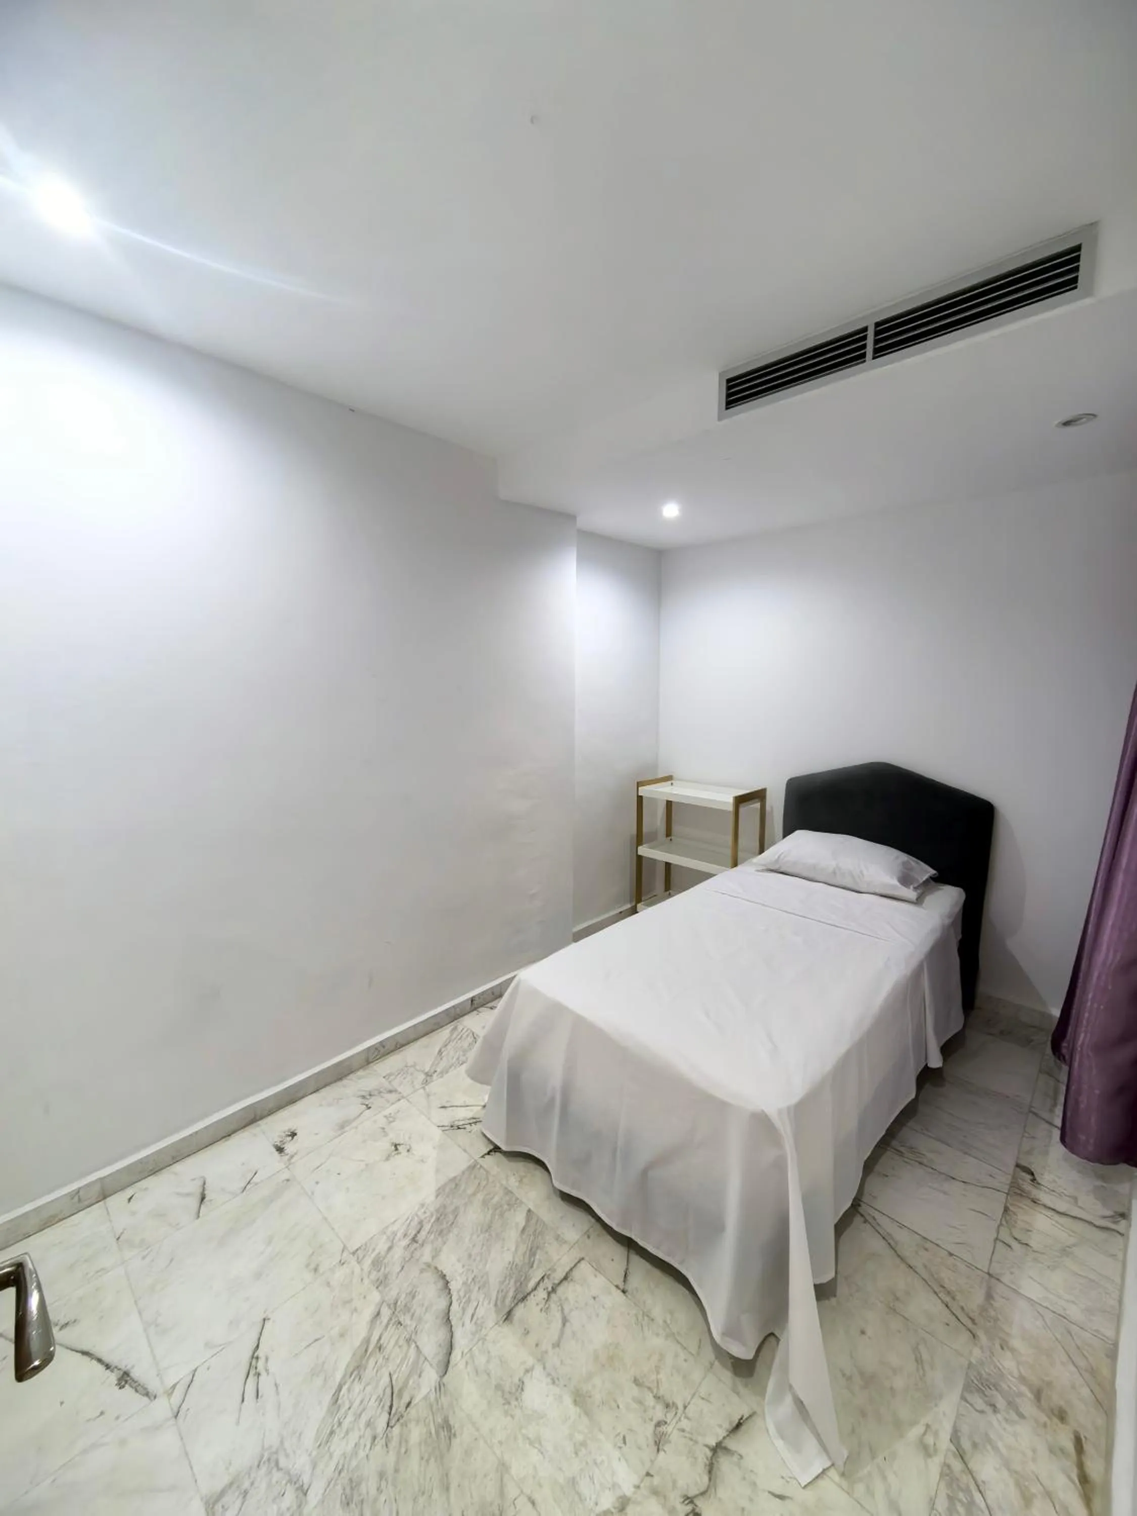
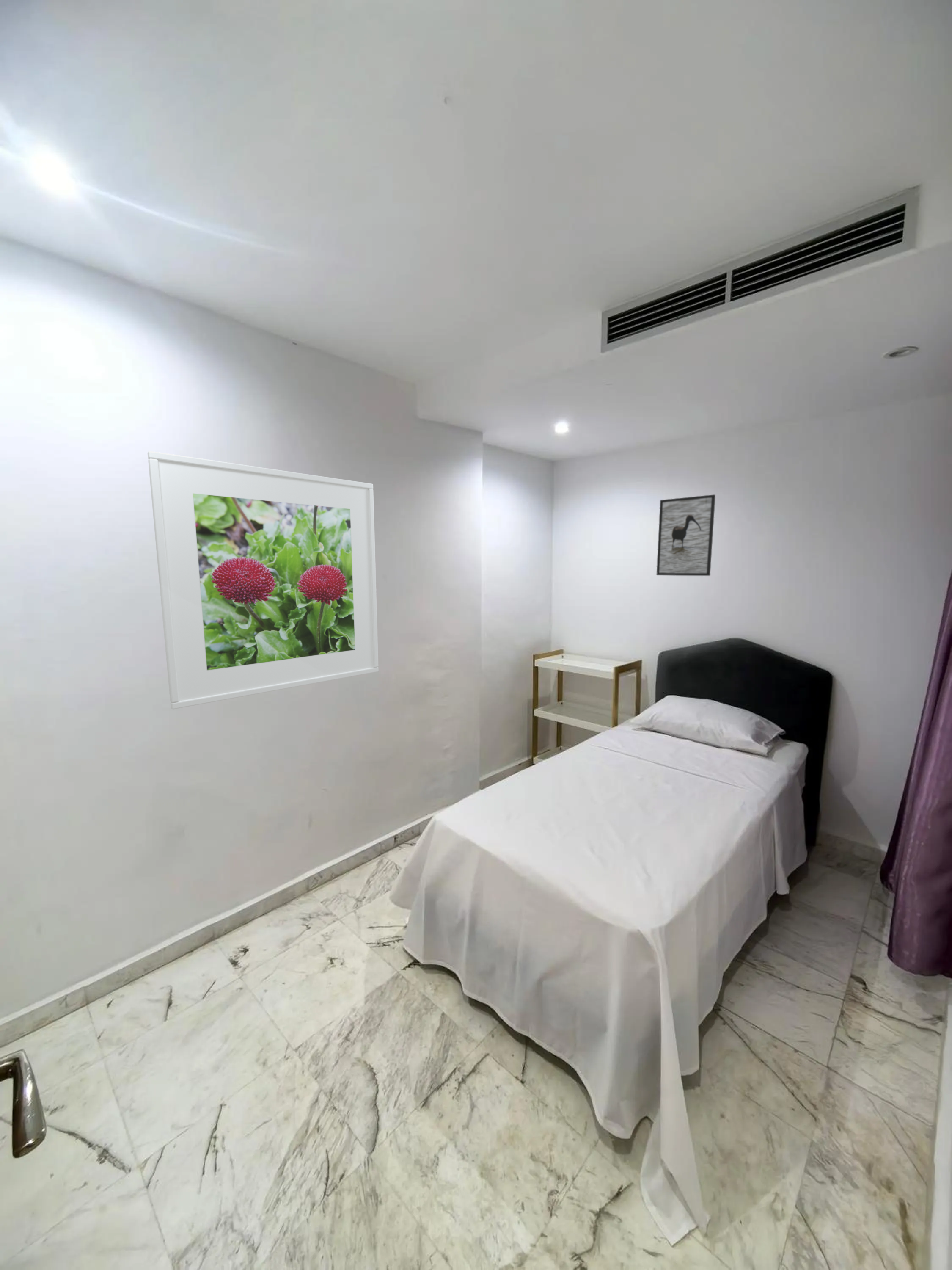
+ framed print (284, 582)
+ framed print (684, 537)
